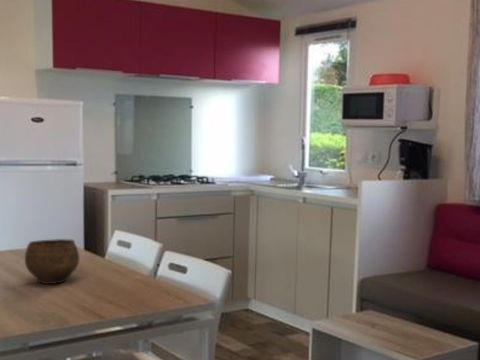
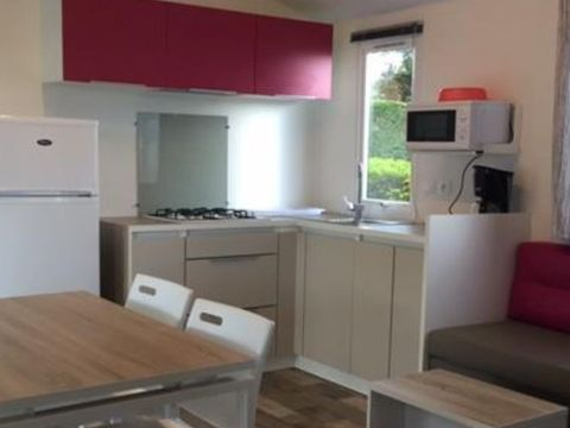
- bowl (52, 260)
